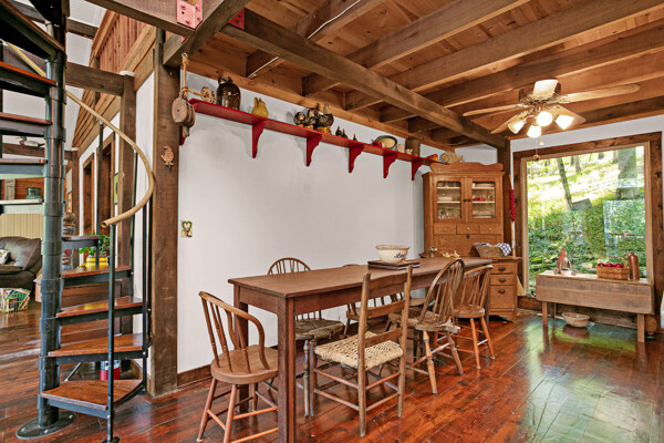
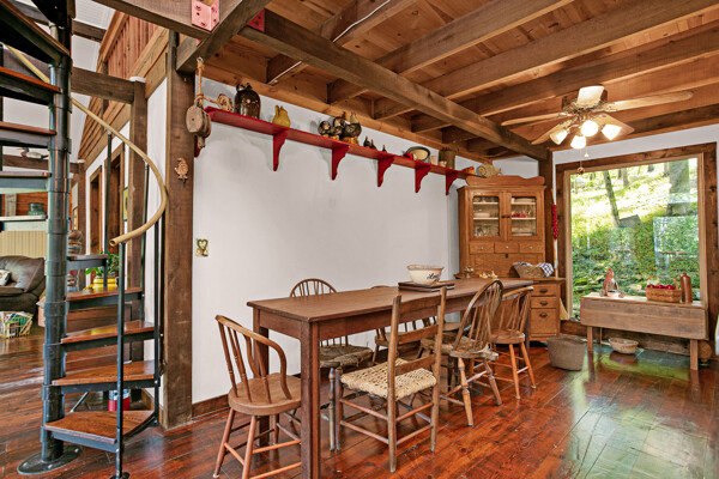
+ basket (566, 351)
